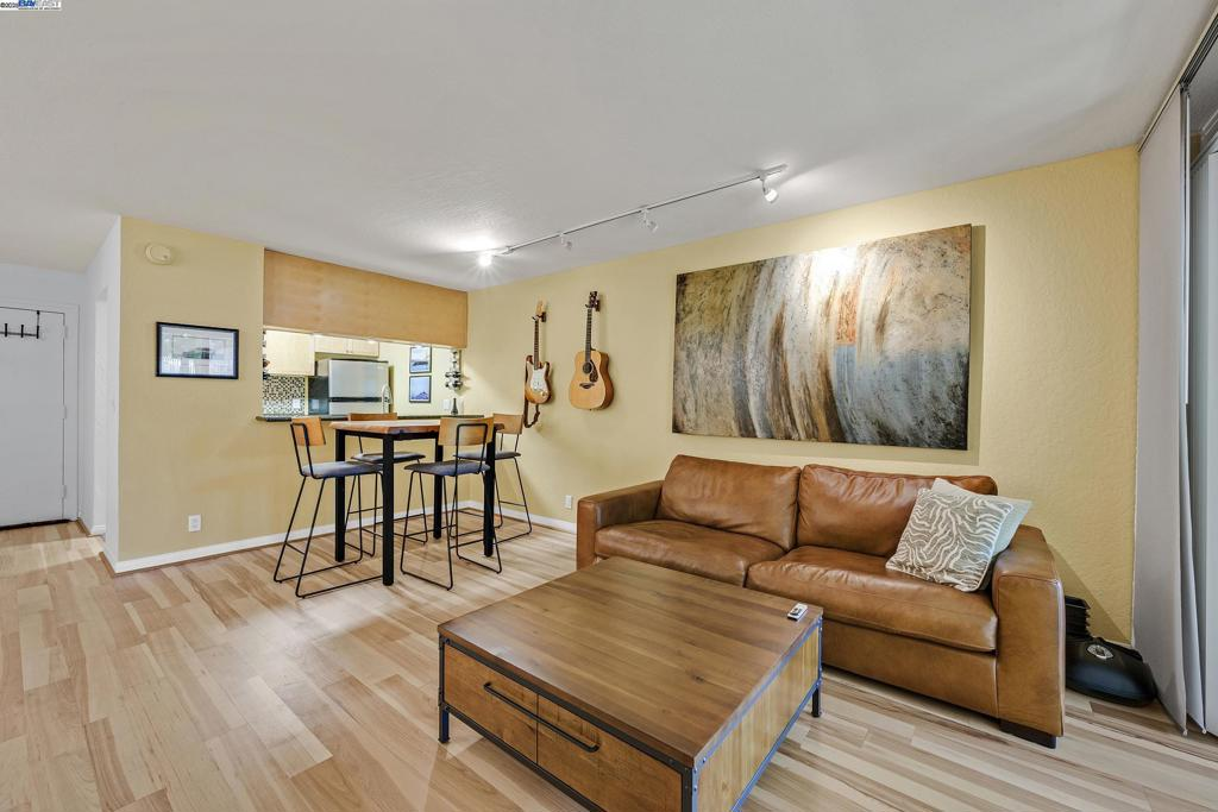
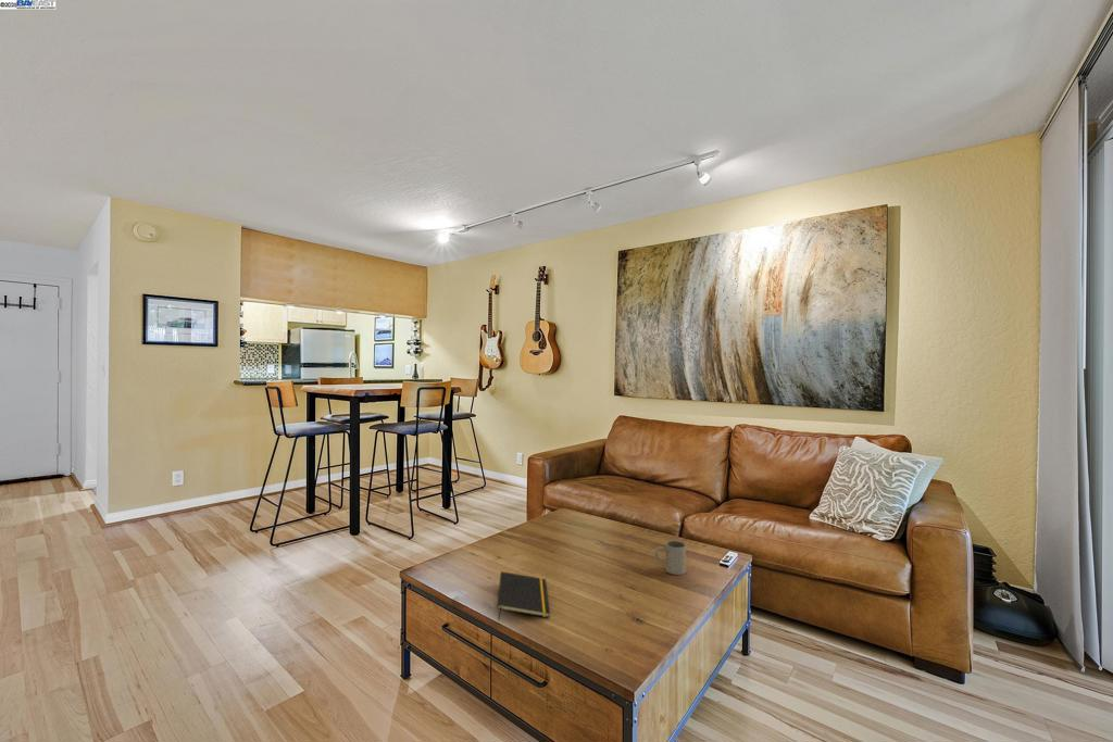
+ mug (670, 556)
+ notepad (523, 592)
